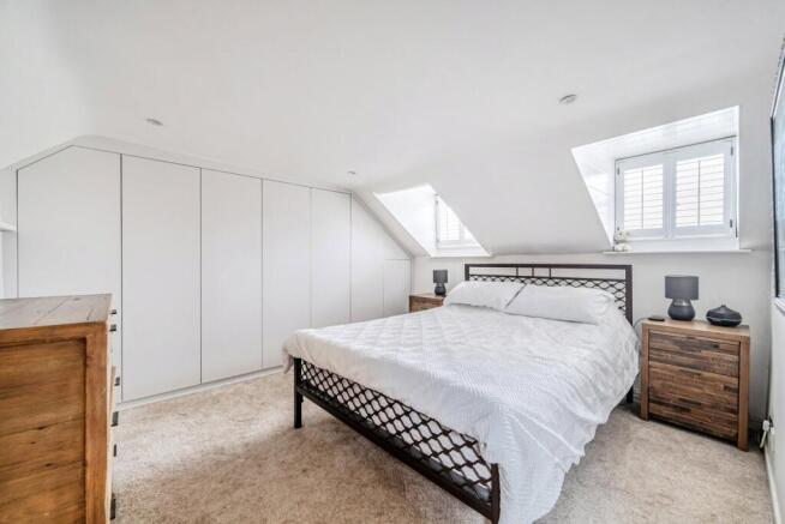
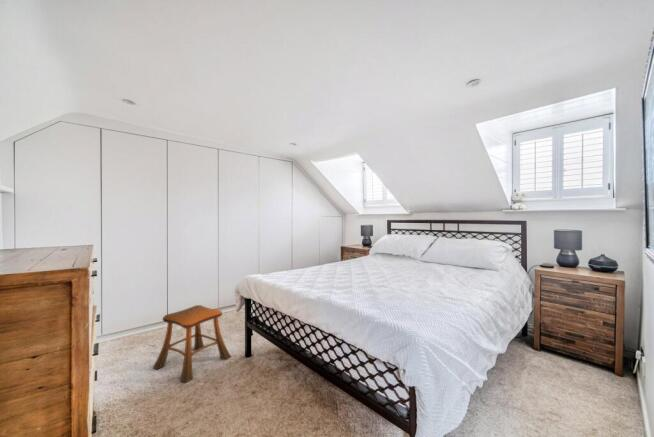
+ stool (192, 337)
